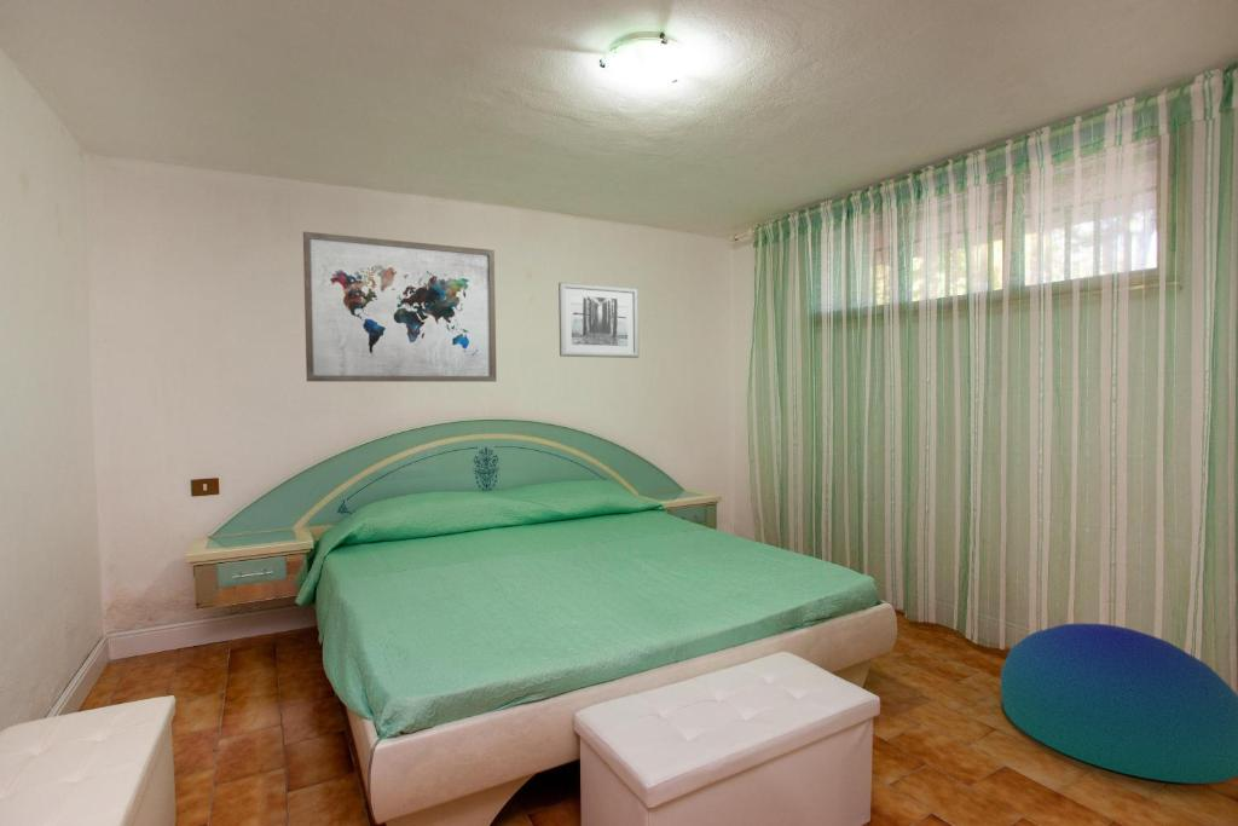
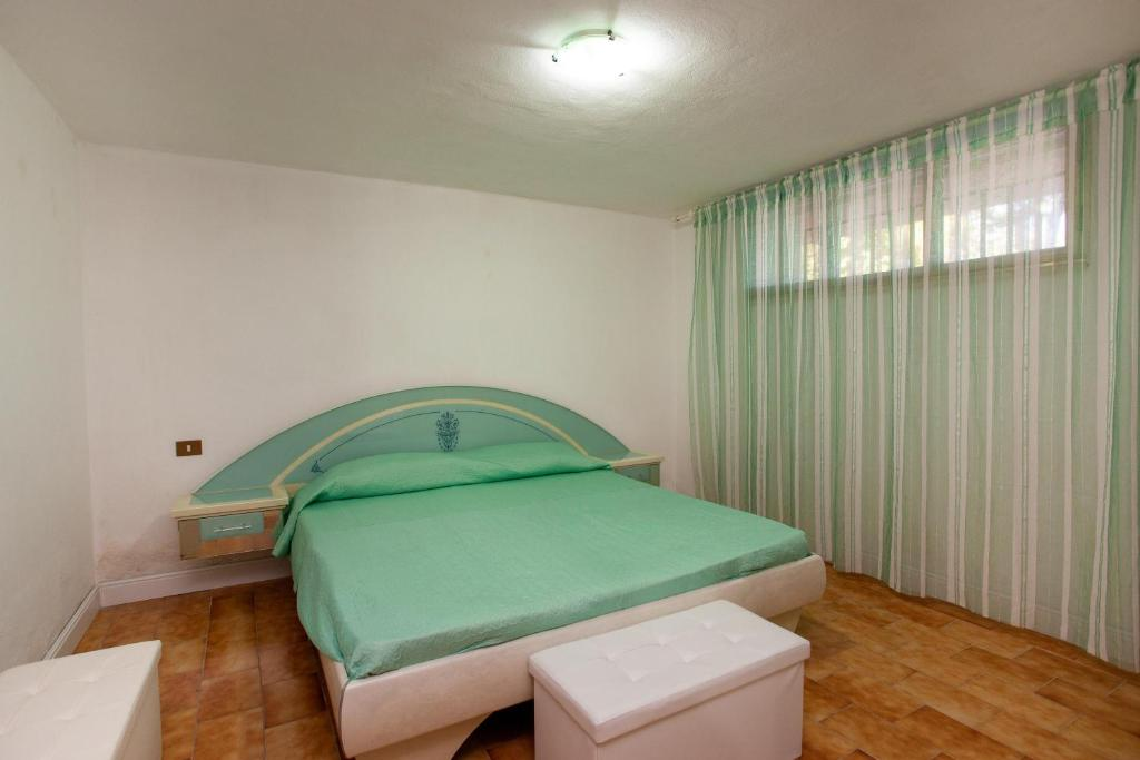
- wall art (600, 320)
- wall art (405, 311)
- pouf (1113, 678)
